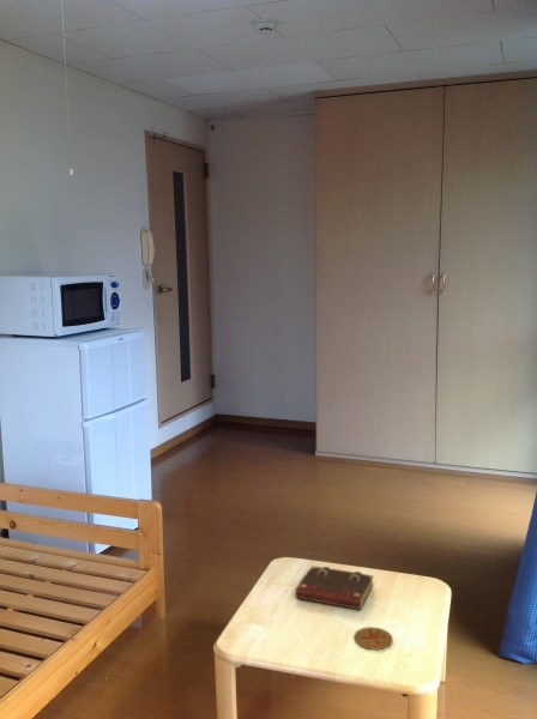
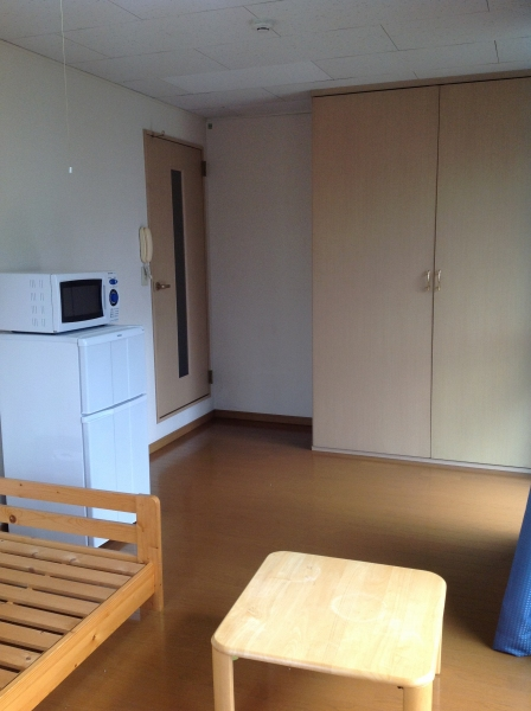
- book (334, 586)
- coaster (373, 638)
